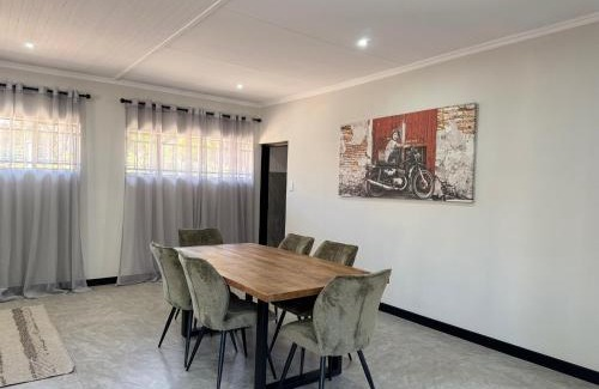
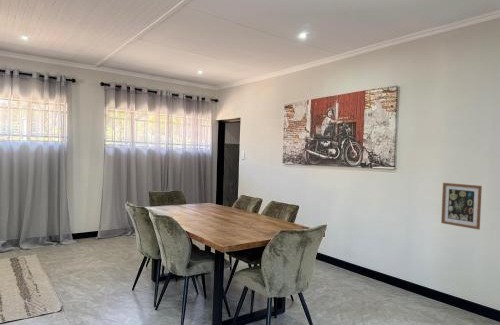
+ wall art (460, 205)
